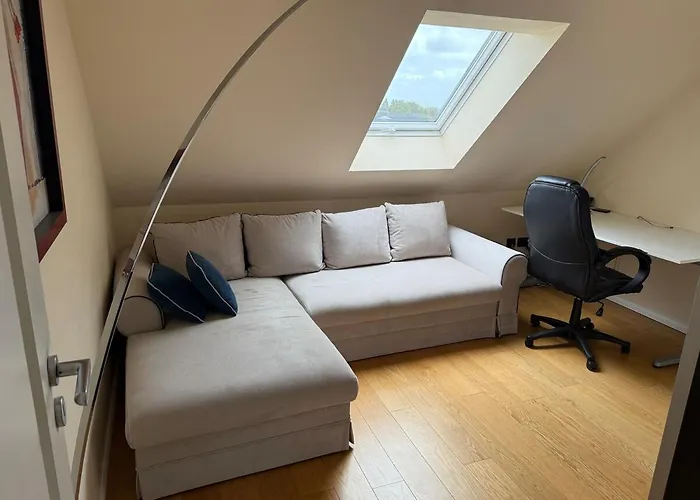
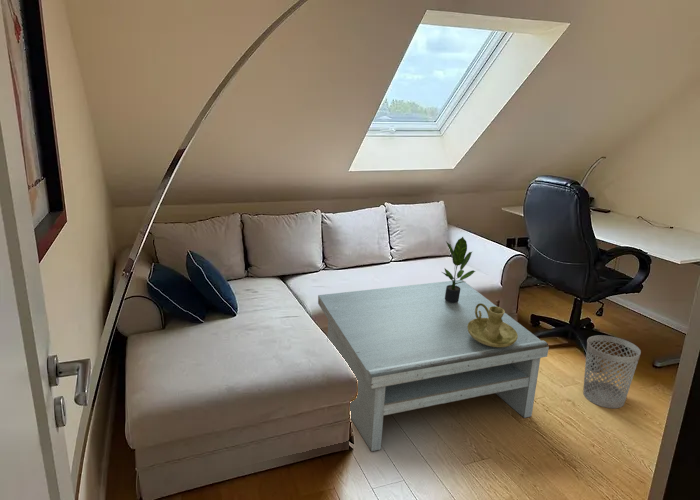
+ potted plant (450, 273)
+ wastebasket (608, 372)
+ coffee table (423, 353)
+ candle holder (490, 314)
